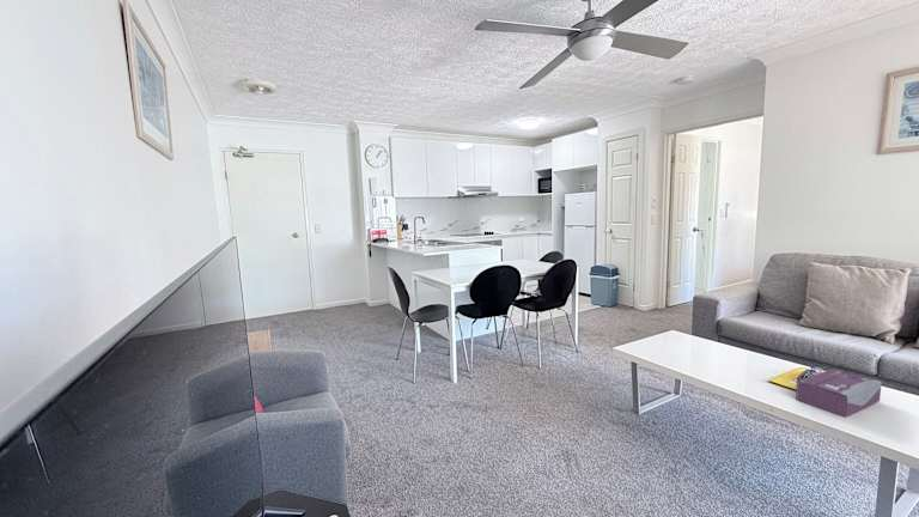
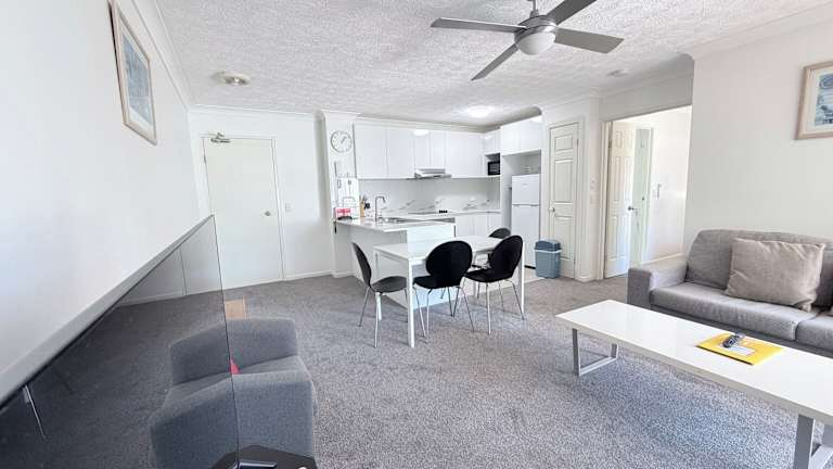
- tissue box (838, 390)
